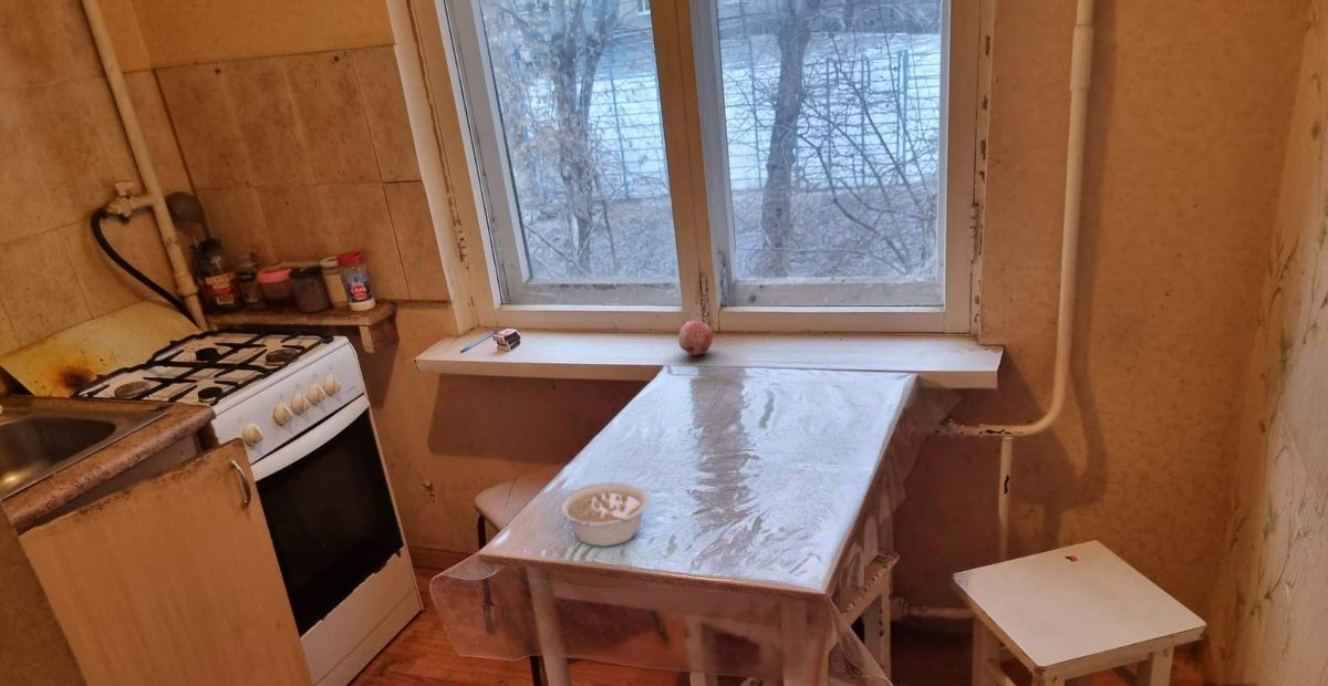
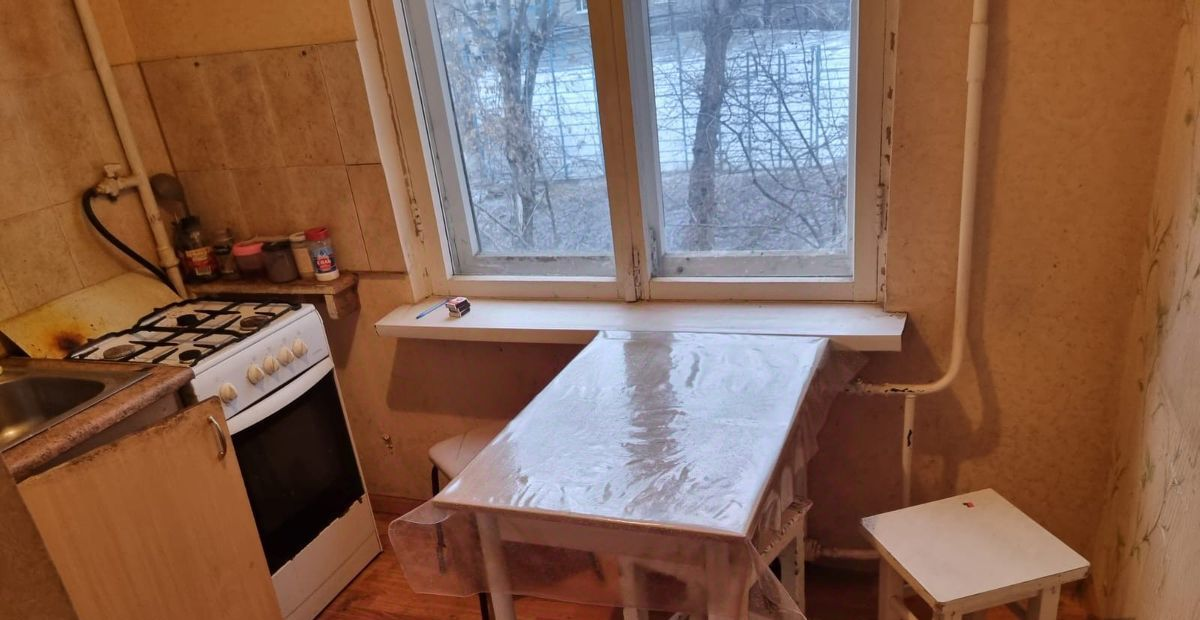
- fruit (695, 337)
- legume (608, 513)
